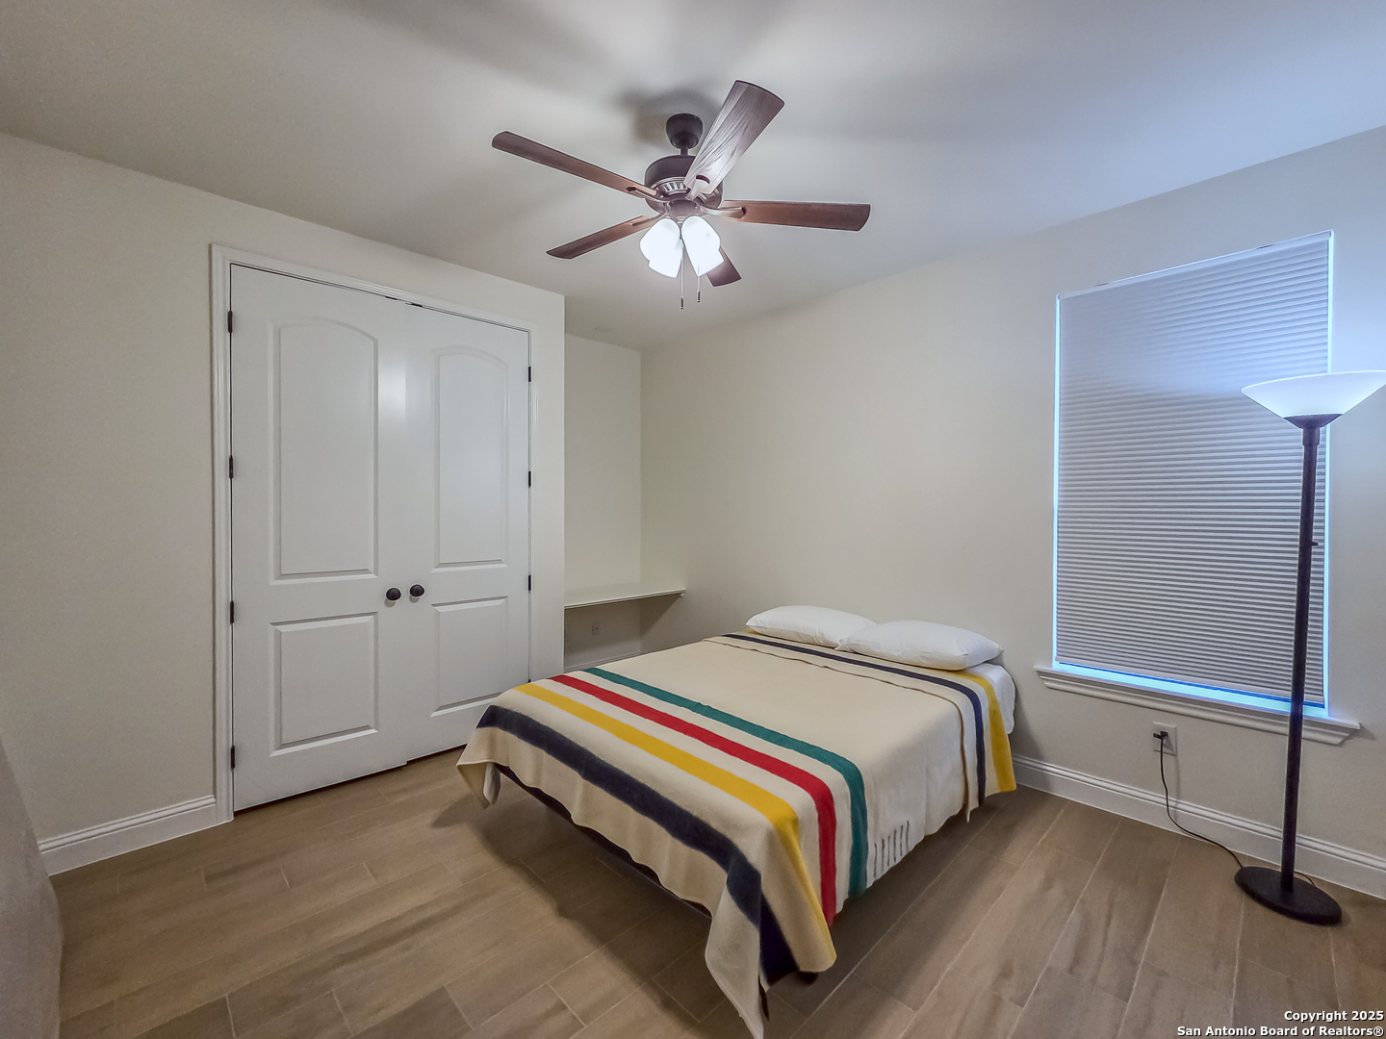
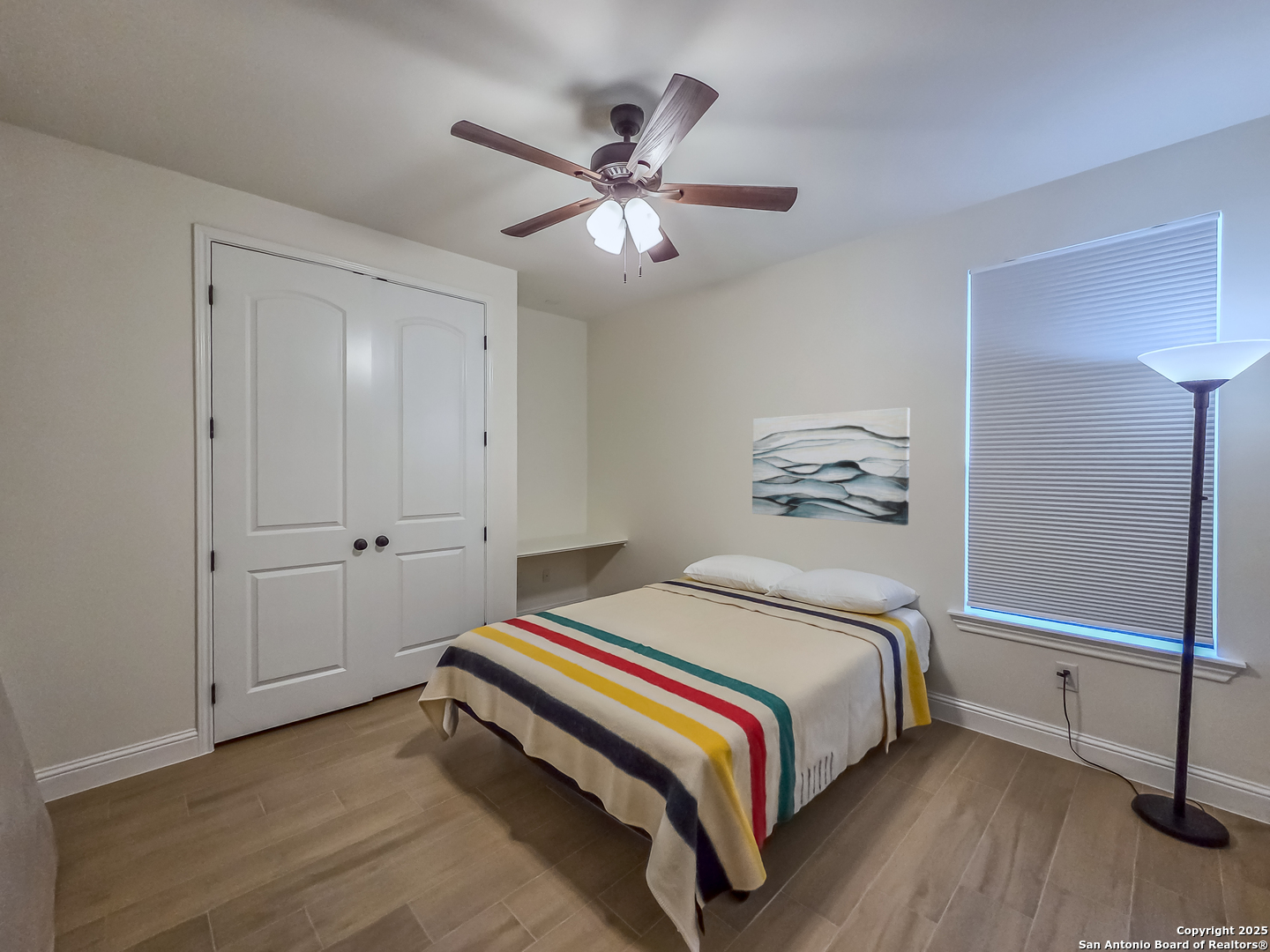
+ wall art (822, 466)
